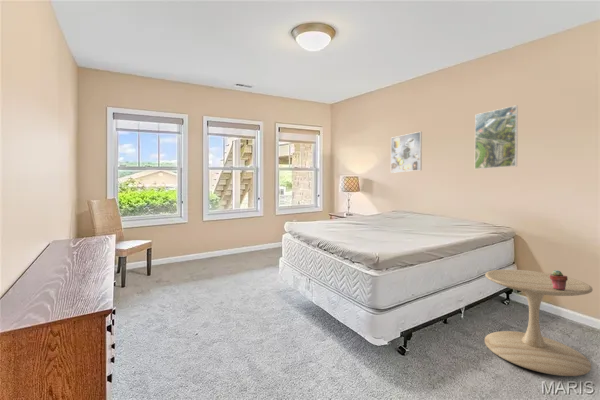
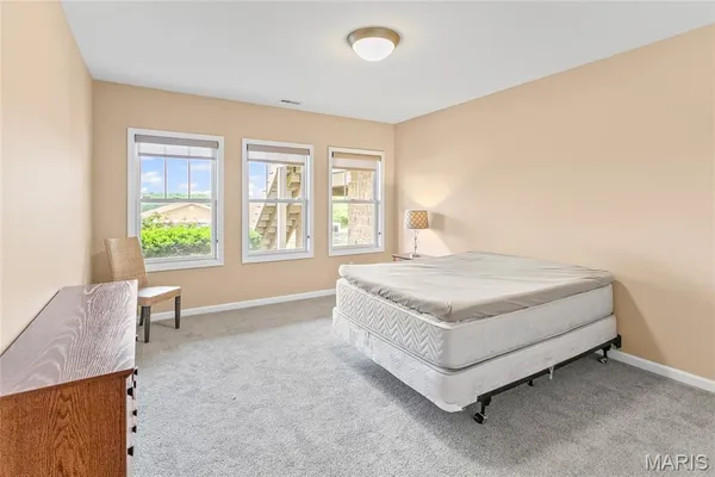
- side table (534, 315)
- potted succulent (559, 278)
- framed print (495, 139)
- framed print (405, 153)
